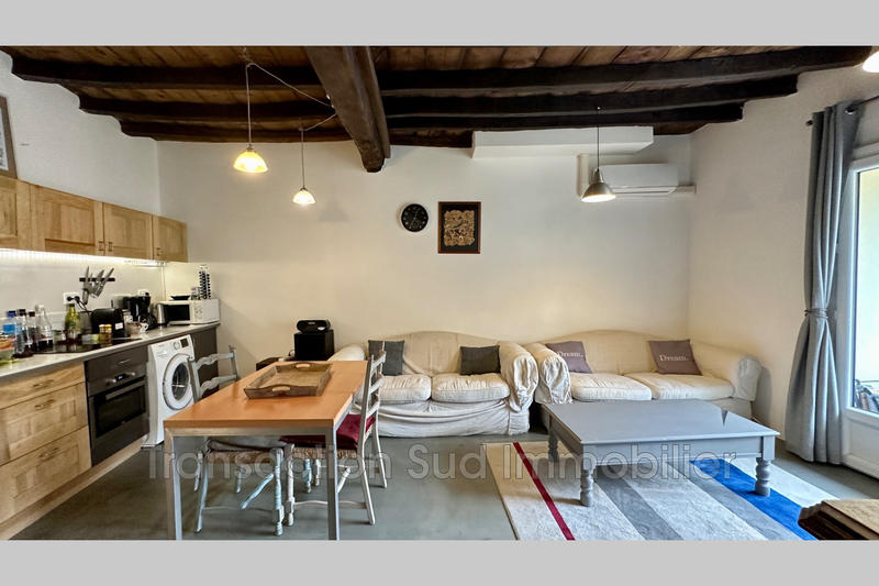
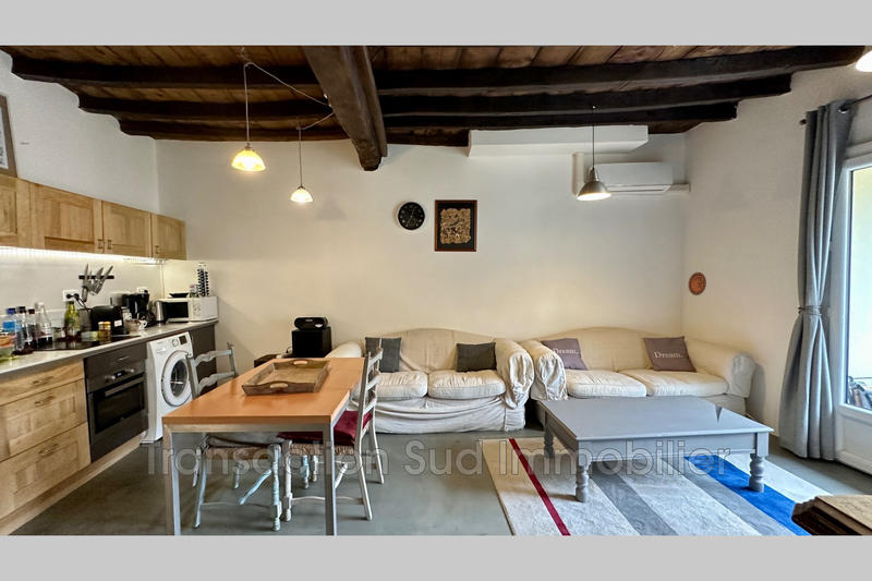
+ decorative plate (697, 283)
